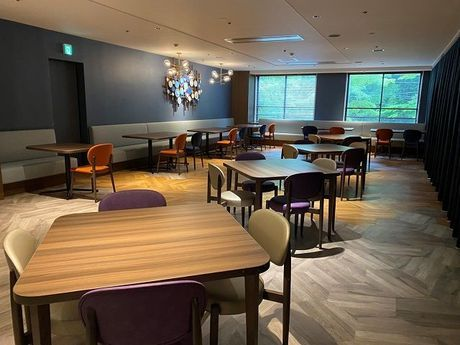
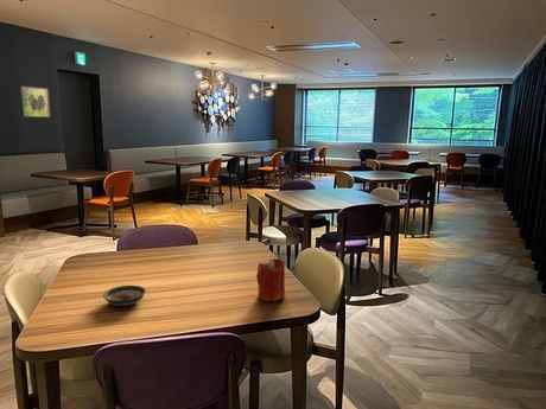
+ candle (271, 277)
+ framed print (36, 102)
+ saucer (125, 296)
